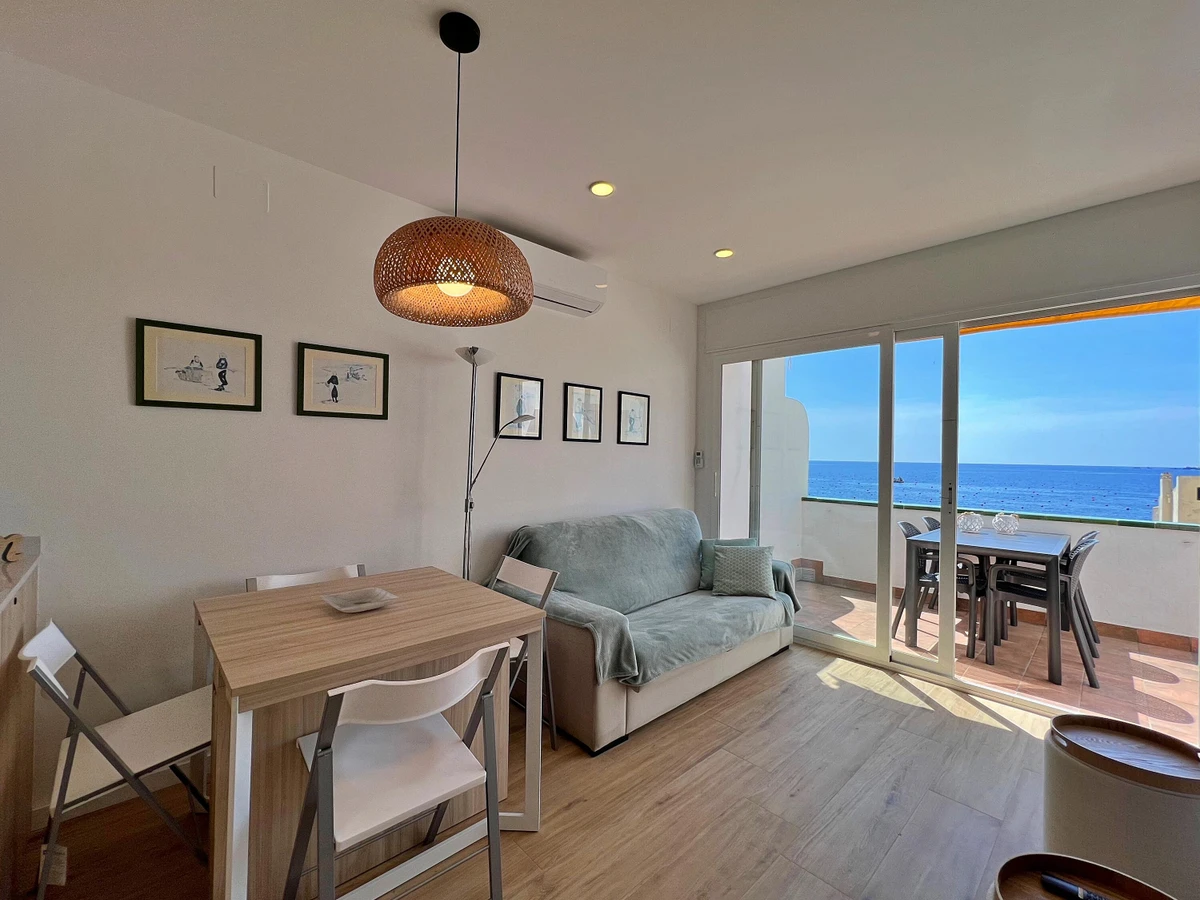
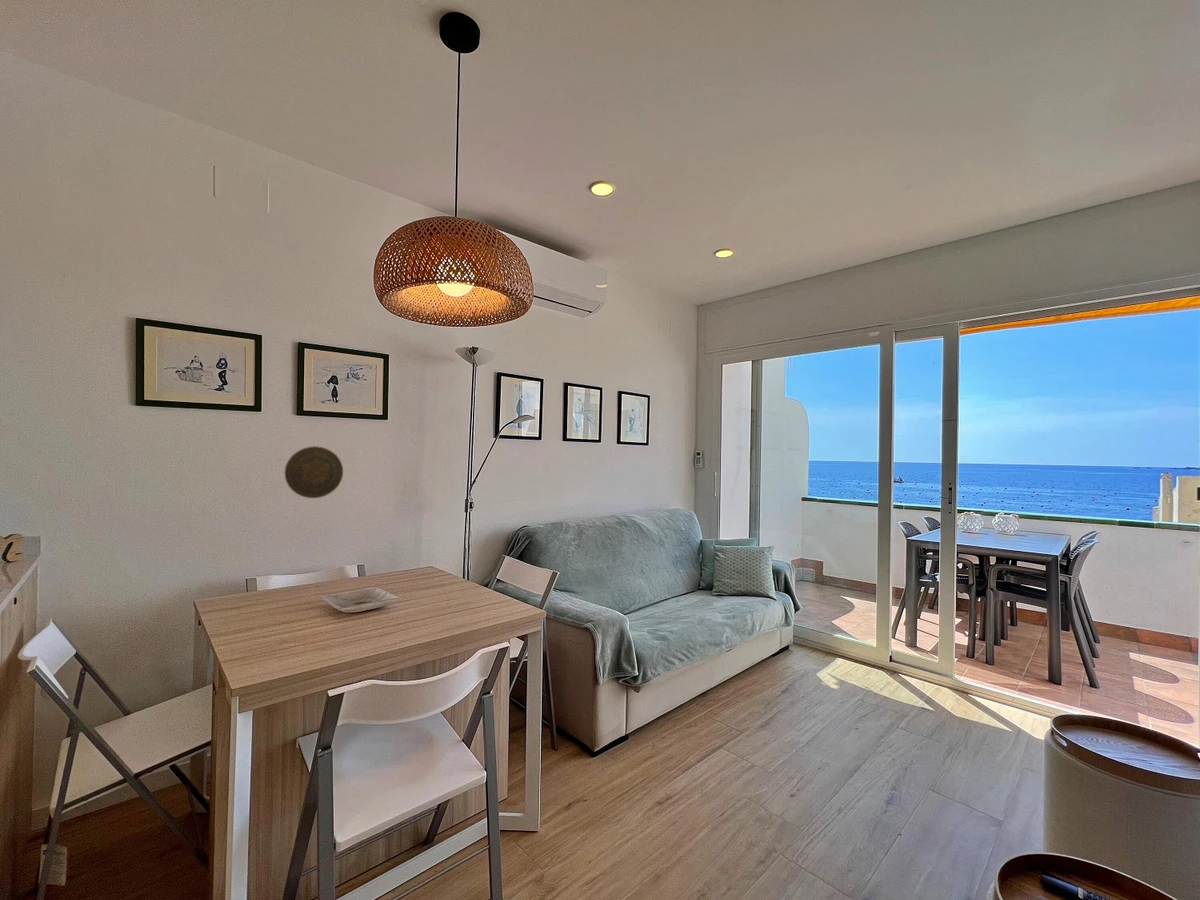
+ decorative plate (315, 472)
